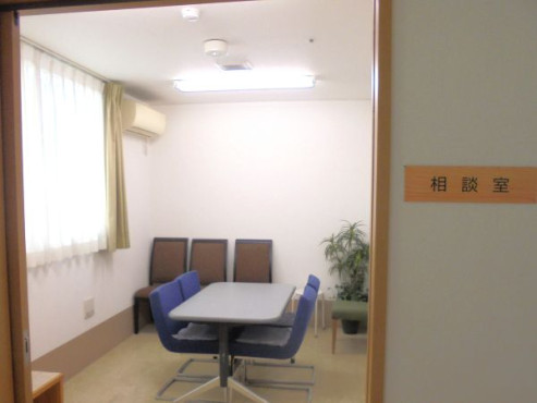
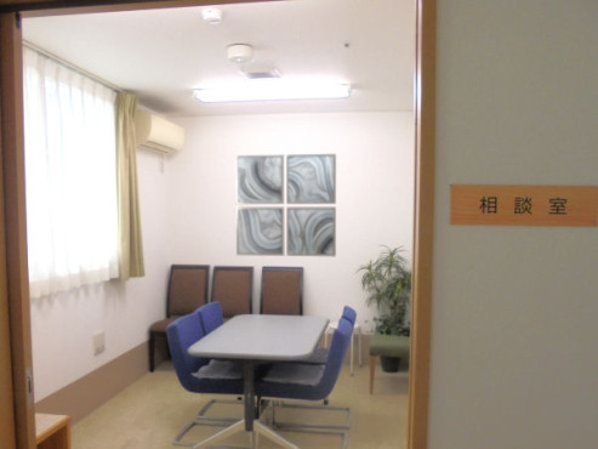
+ wall art (286, 203)
